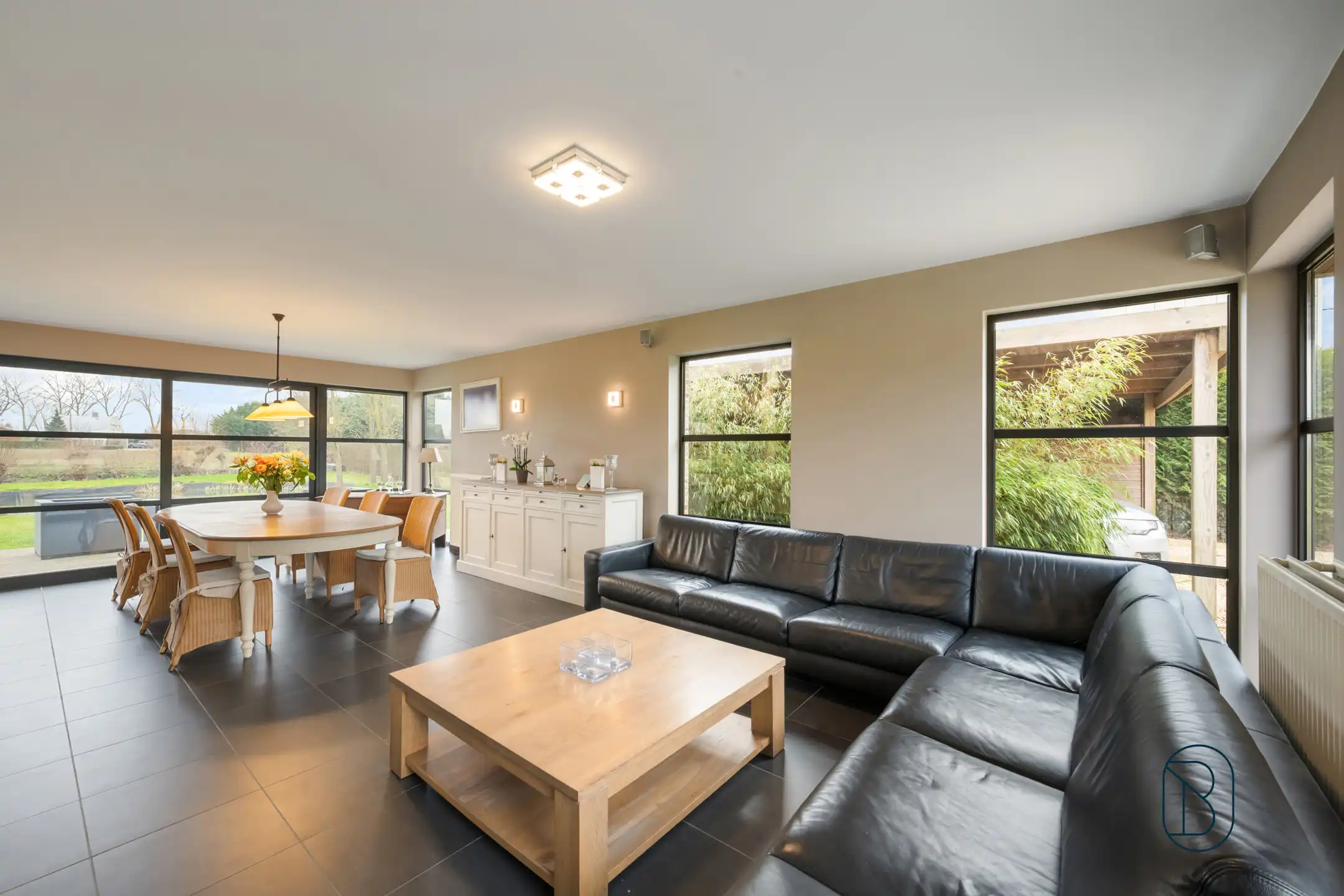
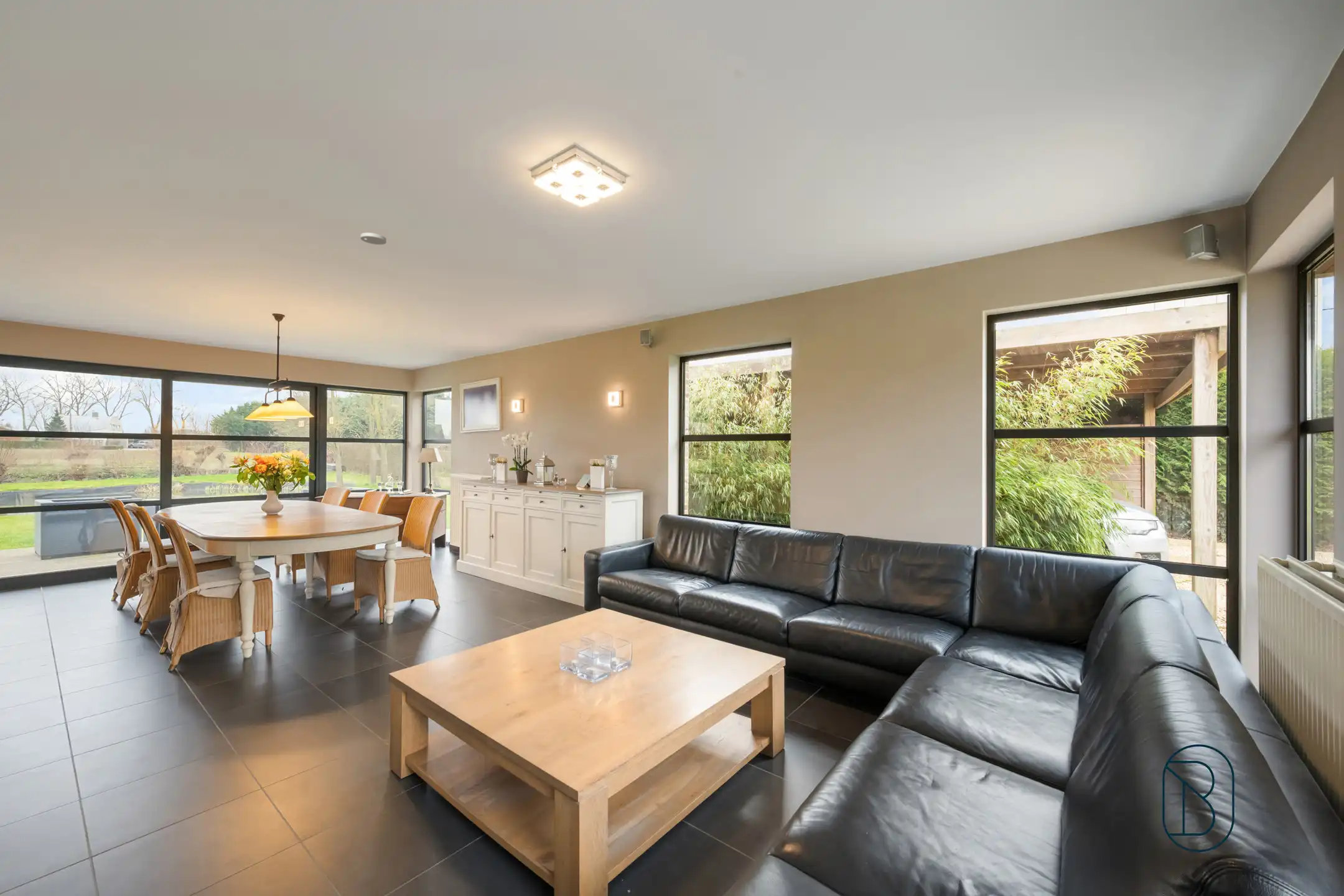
+ smoke detector (373, 238)
